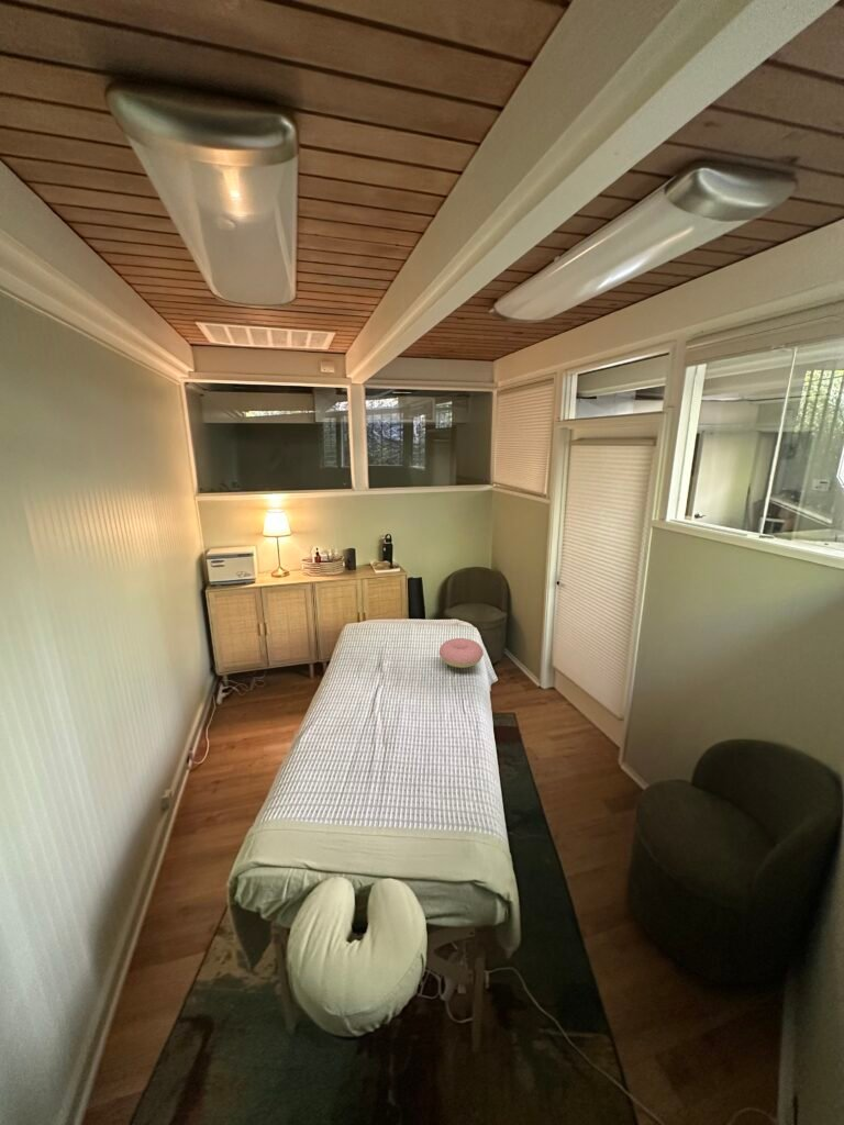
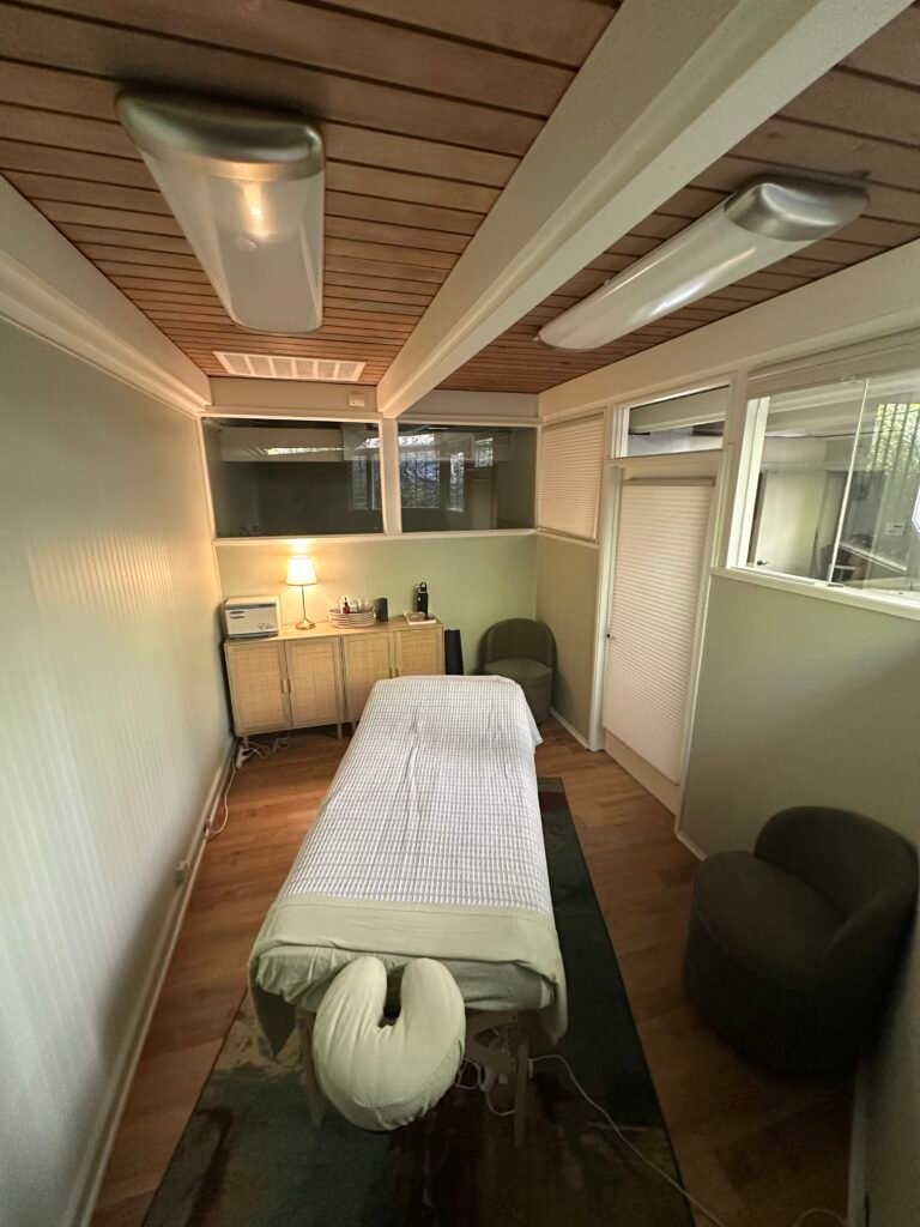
- cushion (460, 651)
